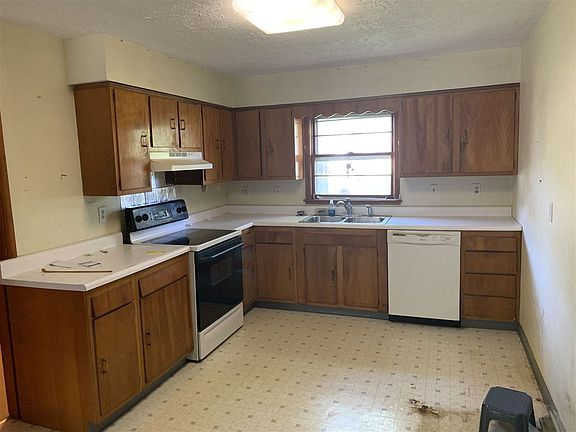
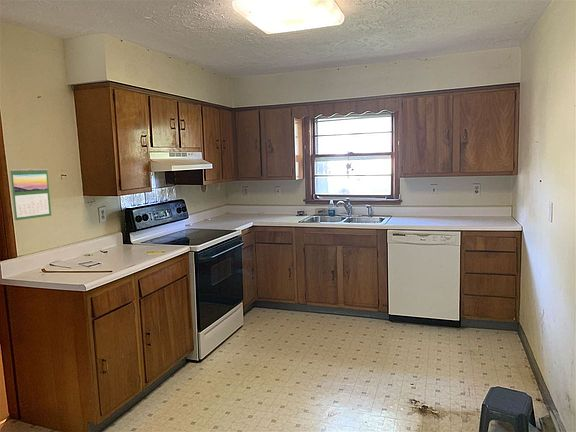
+ calendar (31, 193)
